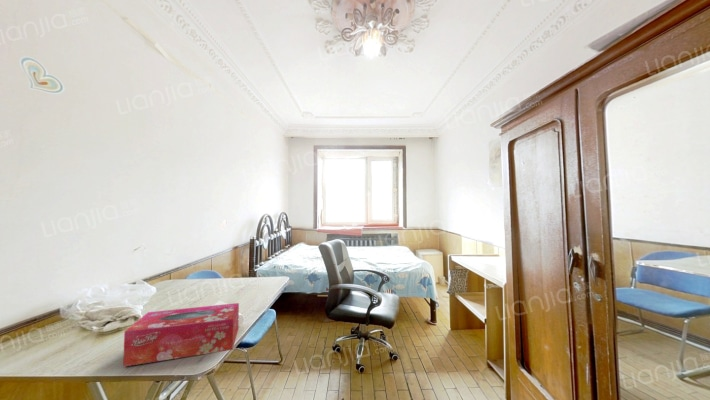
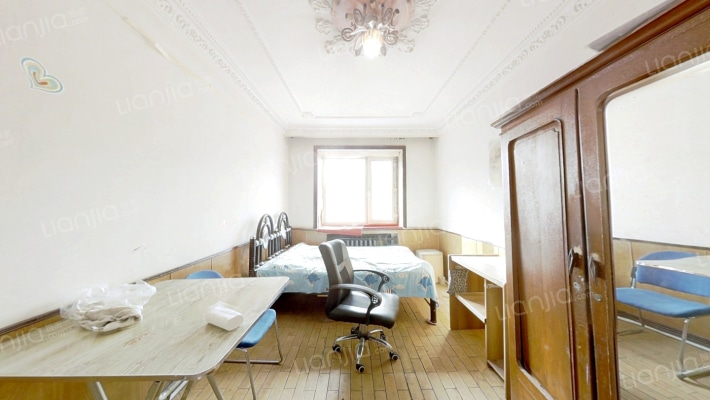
- tissue box (188, 330)
